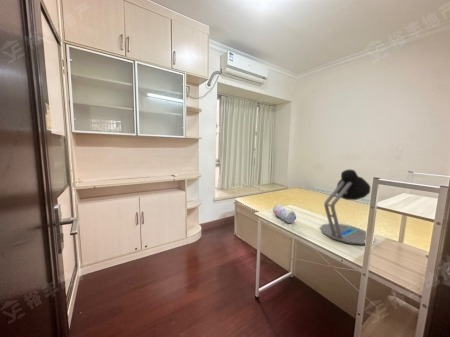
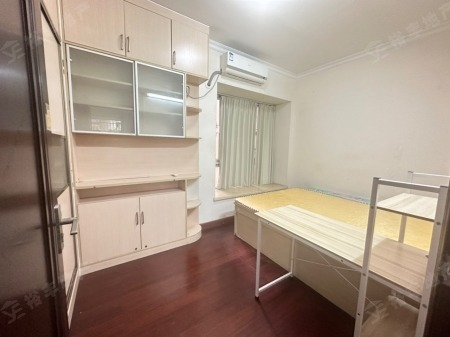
- pencil case (283, 213)
- desk lamp (346, 199)
